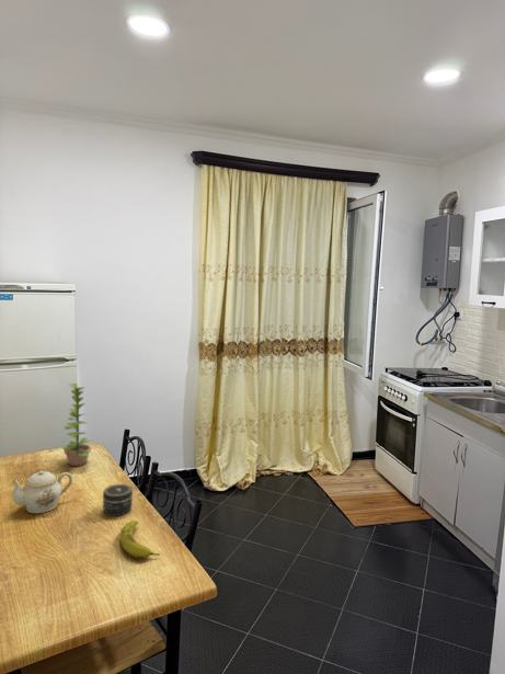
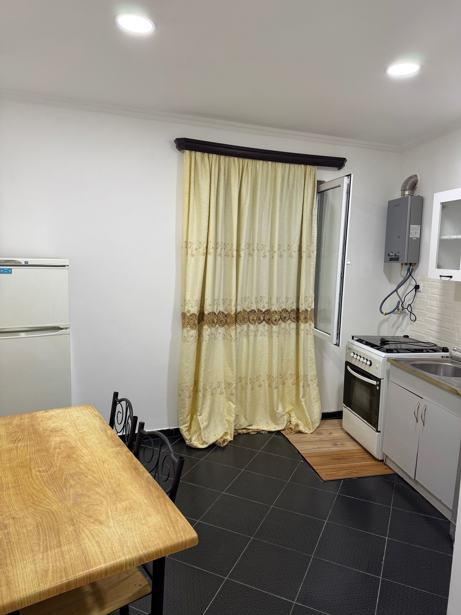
- jar (117, 500)
- plant (78, 425)
- teapot (43, 488)
- fruit (134, 539)
